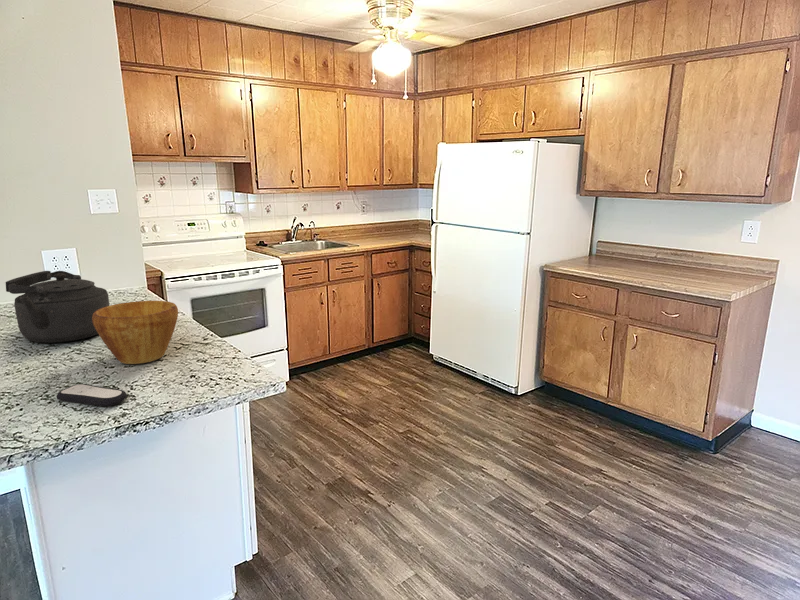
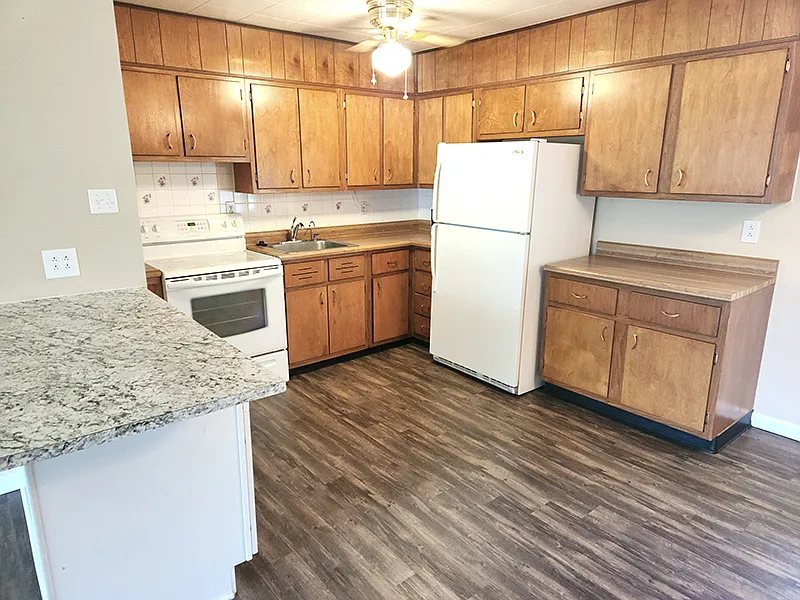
- remote control (93, 394)
- kettle (60, 304)
- bowl (138, 333)
